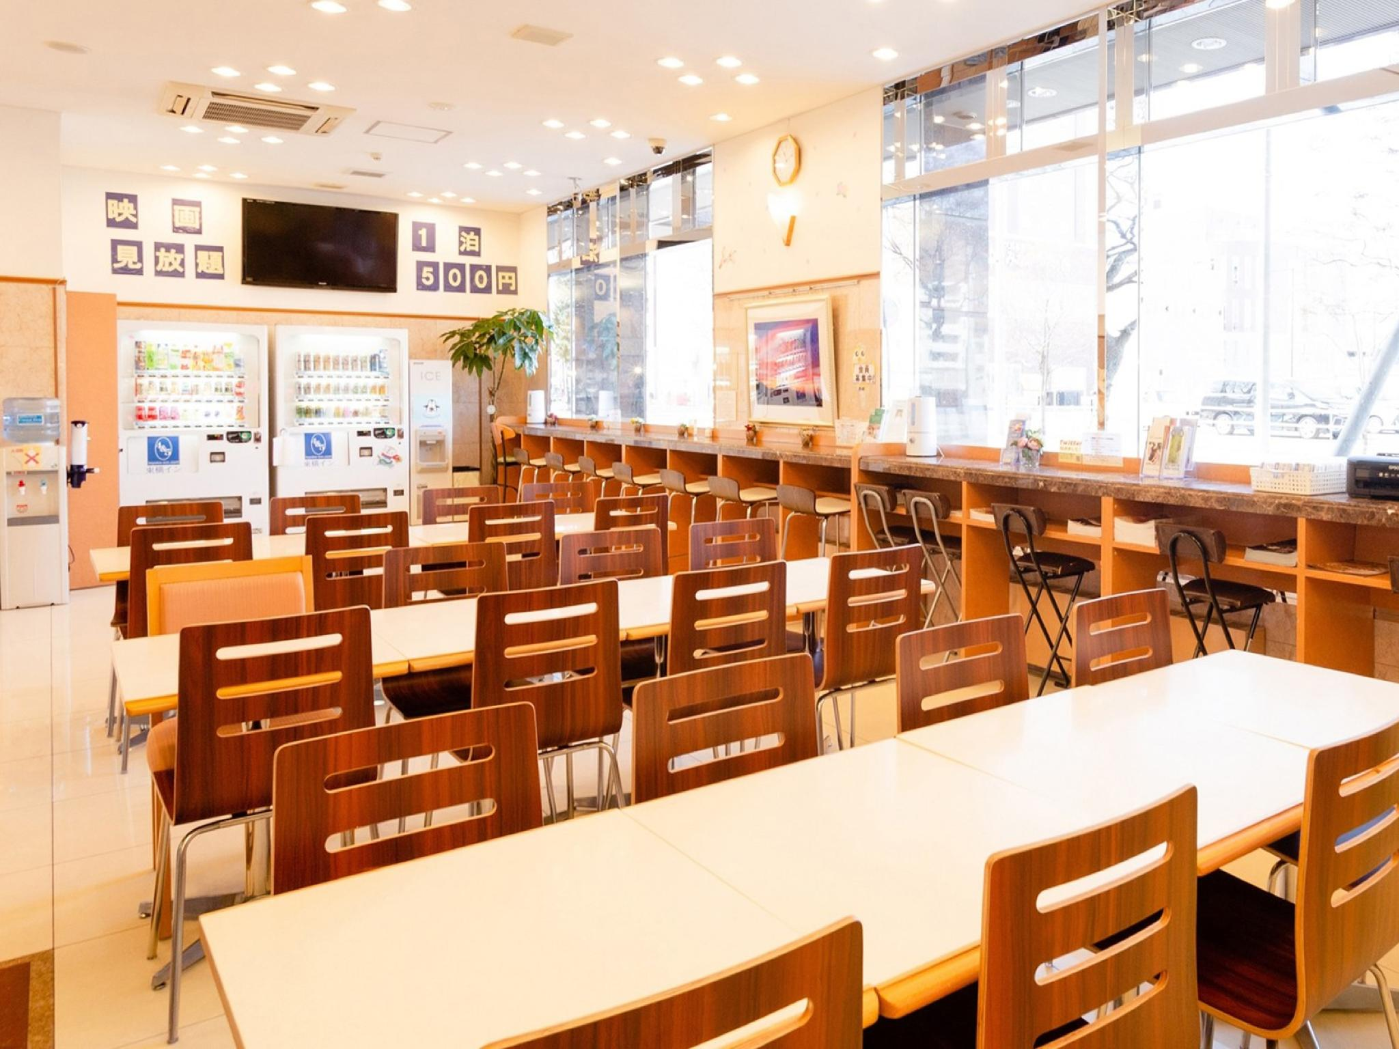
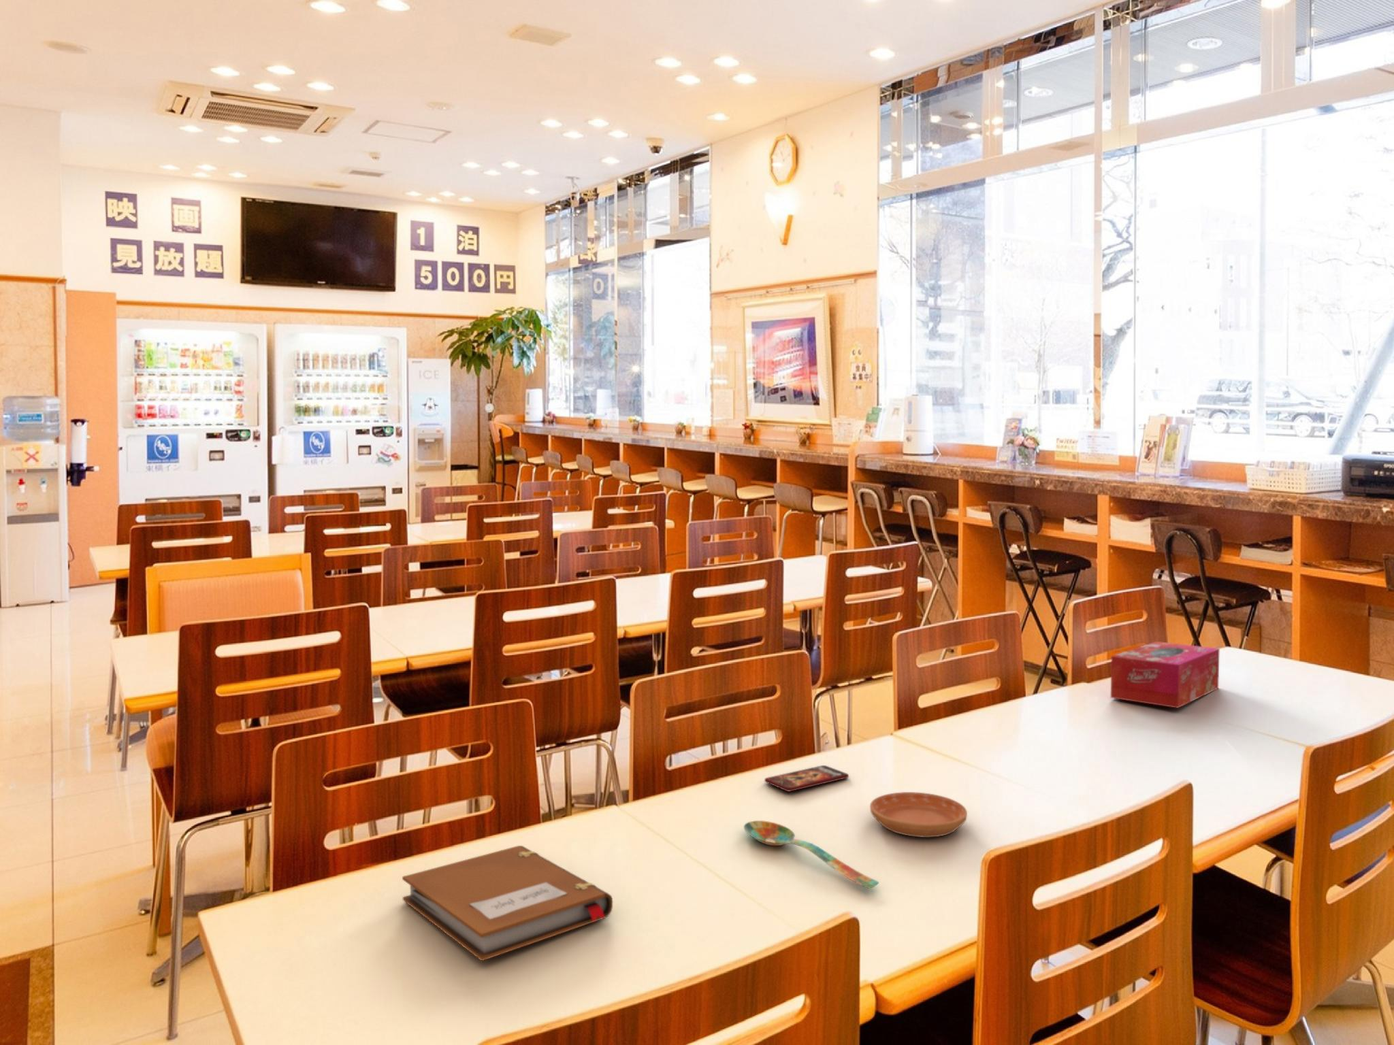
+ smartphone (807, 777)
+ saucer (918, 816)
+ notebook (508, 897)
+ tissue box (1166, 672)
+ spoon (808, 850)
